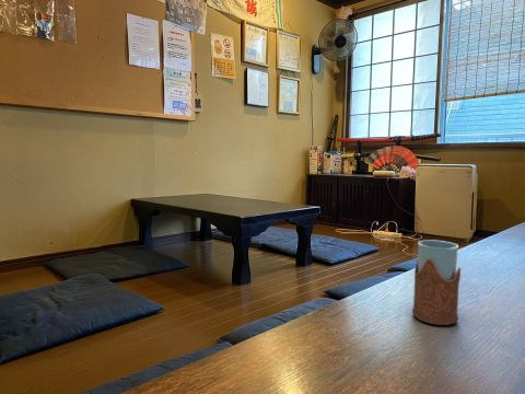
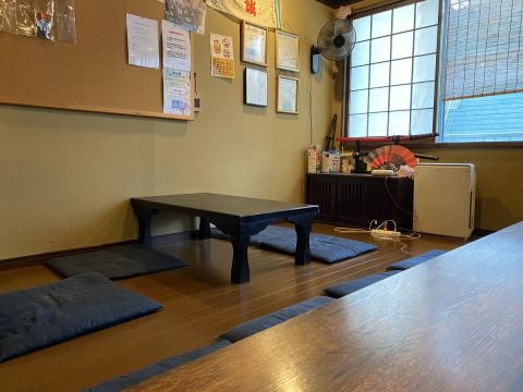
- drinking glass (440, 278)
